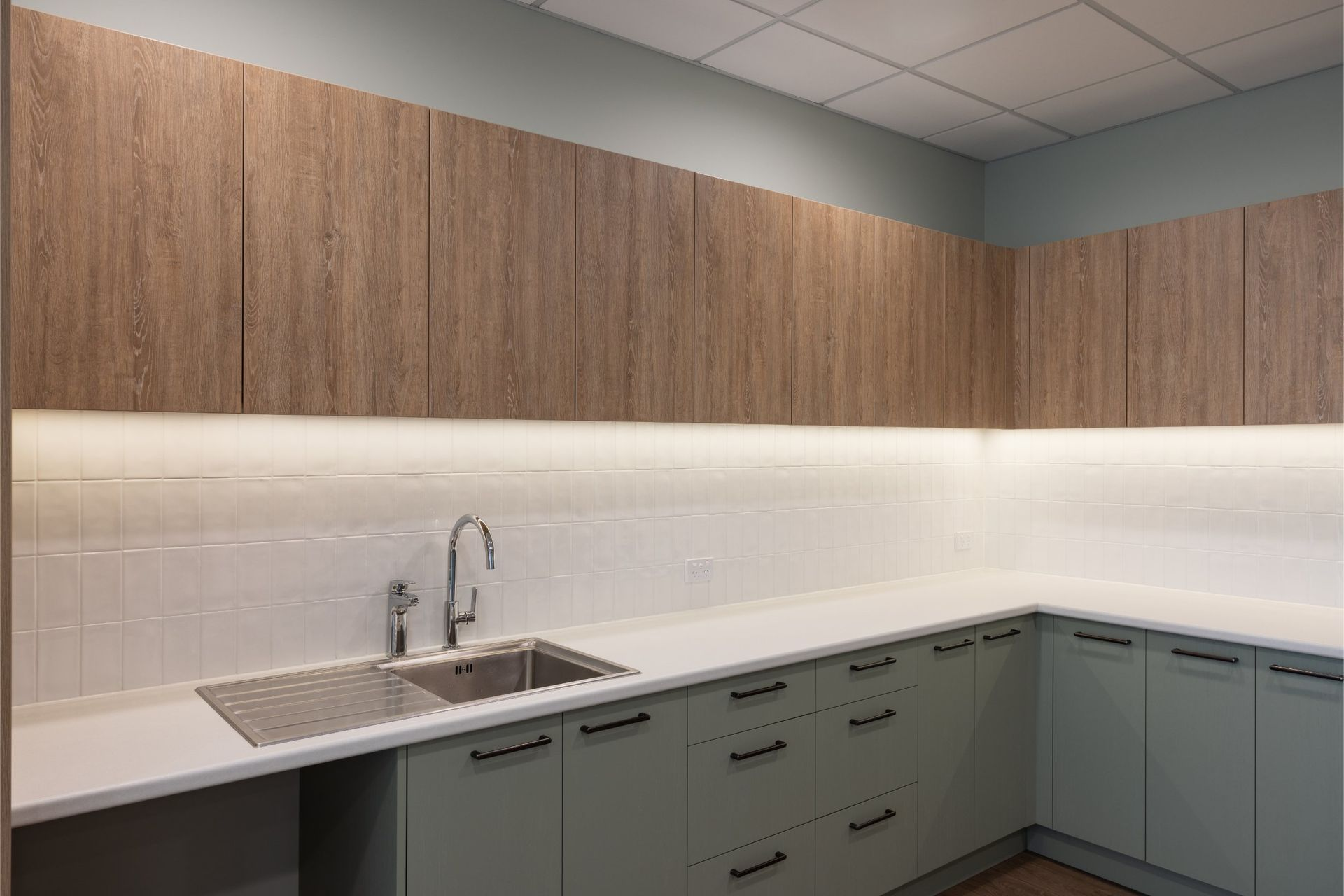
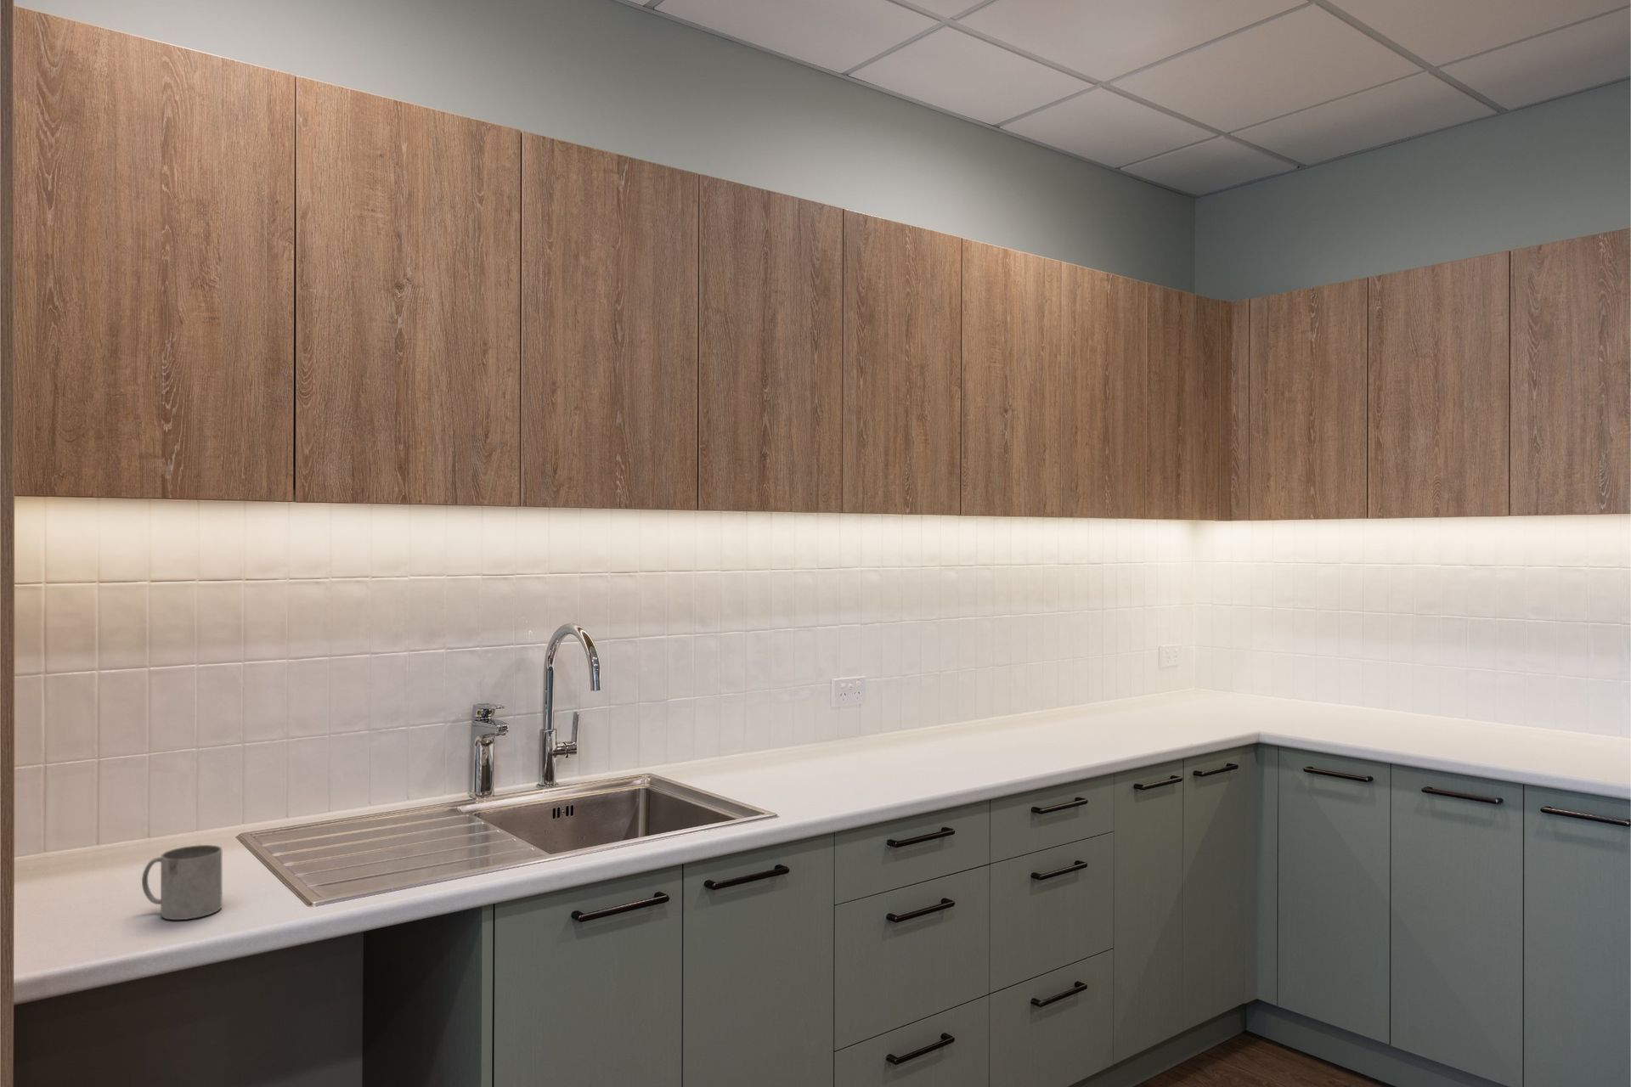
+ mug (180, 882)
